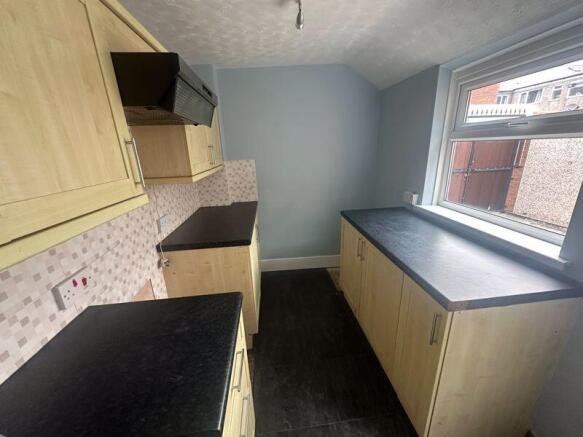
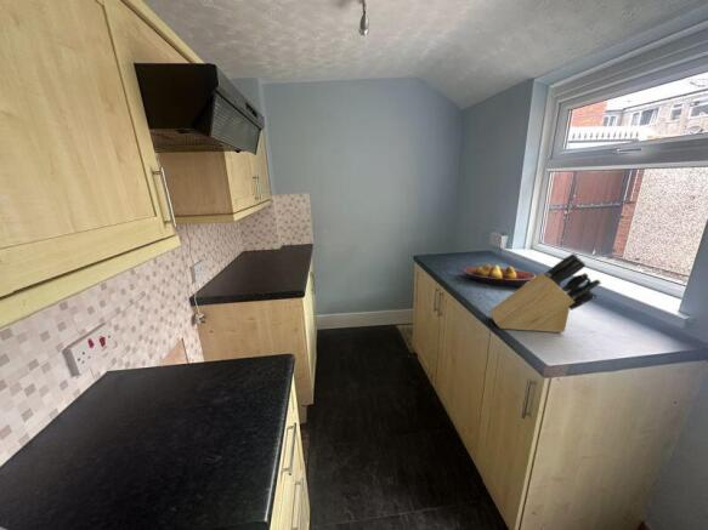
+ knife block (540, 291)
+ fruit bowl (498, 273)
